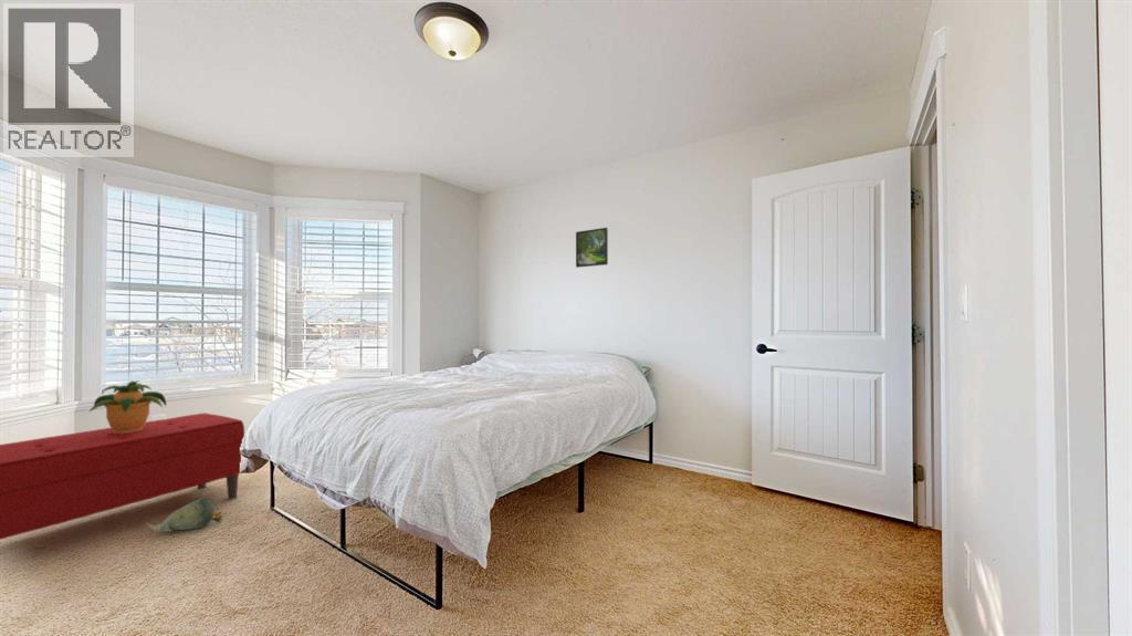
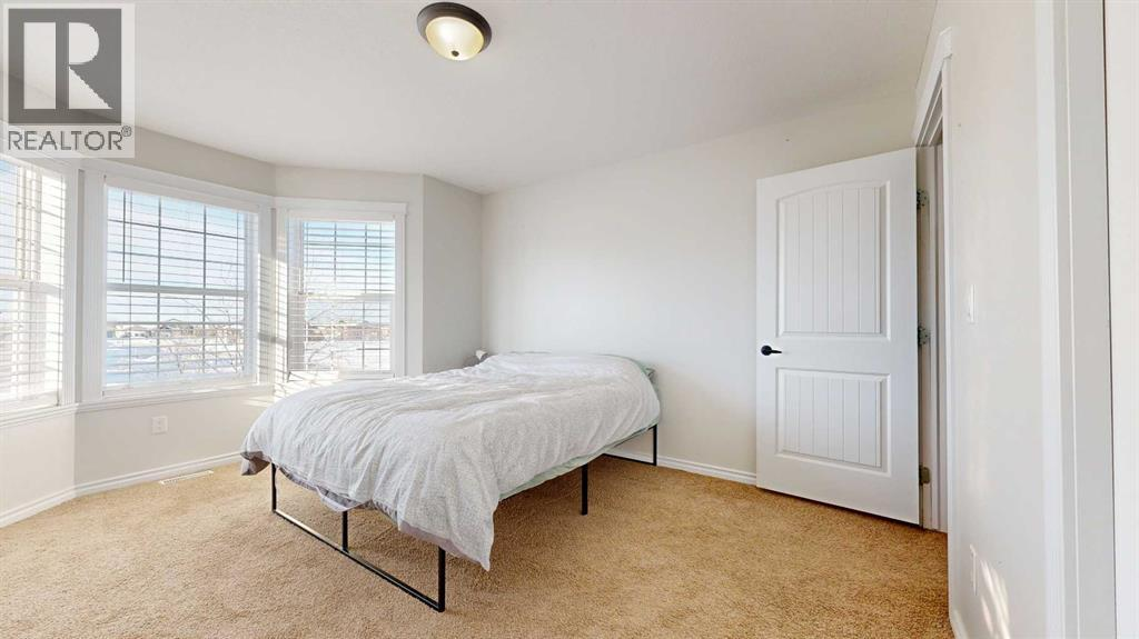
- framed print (591, 248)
- bench (115, 478)
- potted plant (127, 405)
- plush toy (185, 517)
